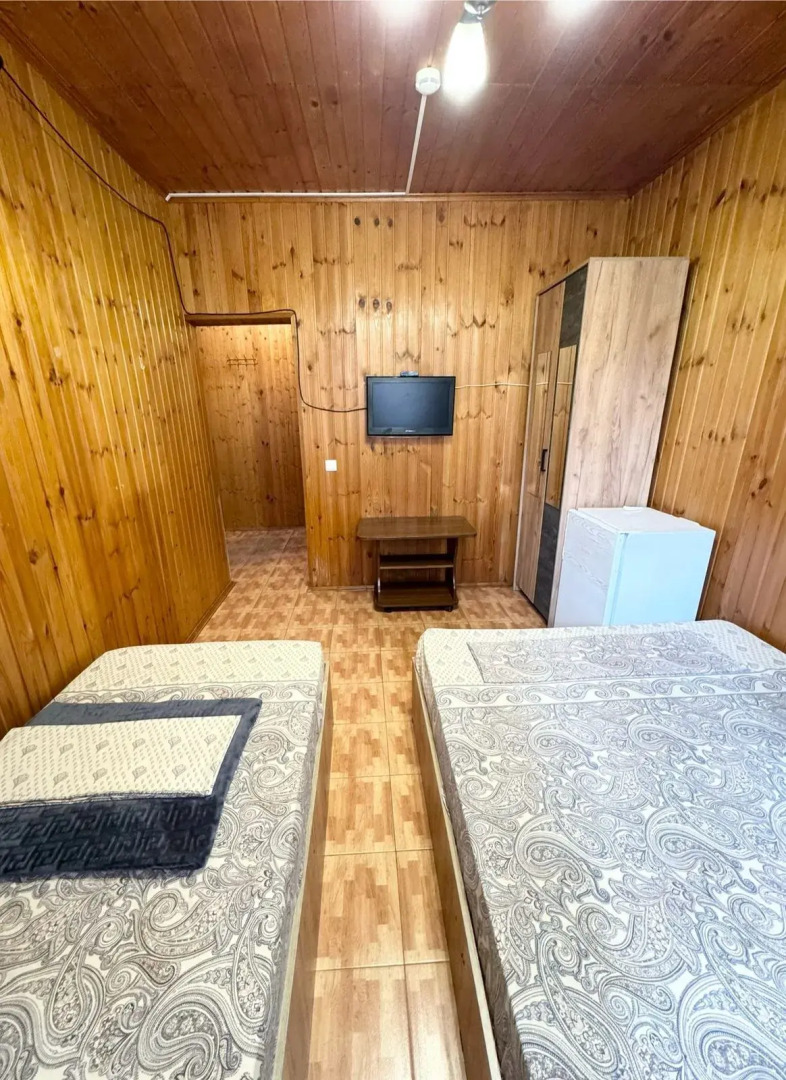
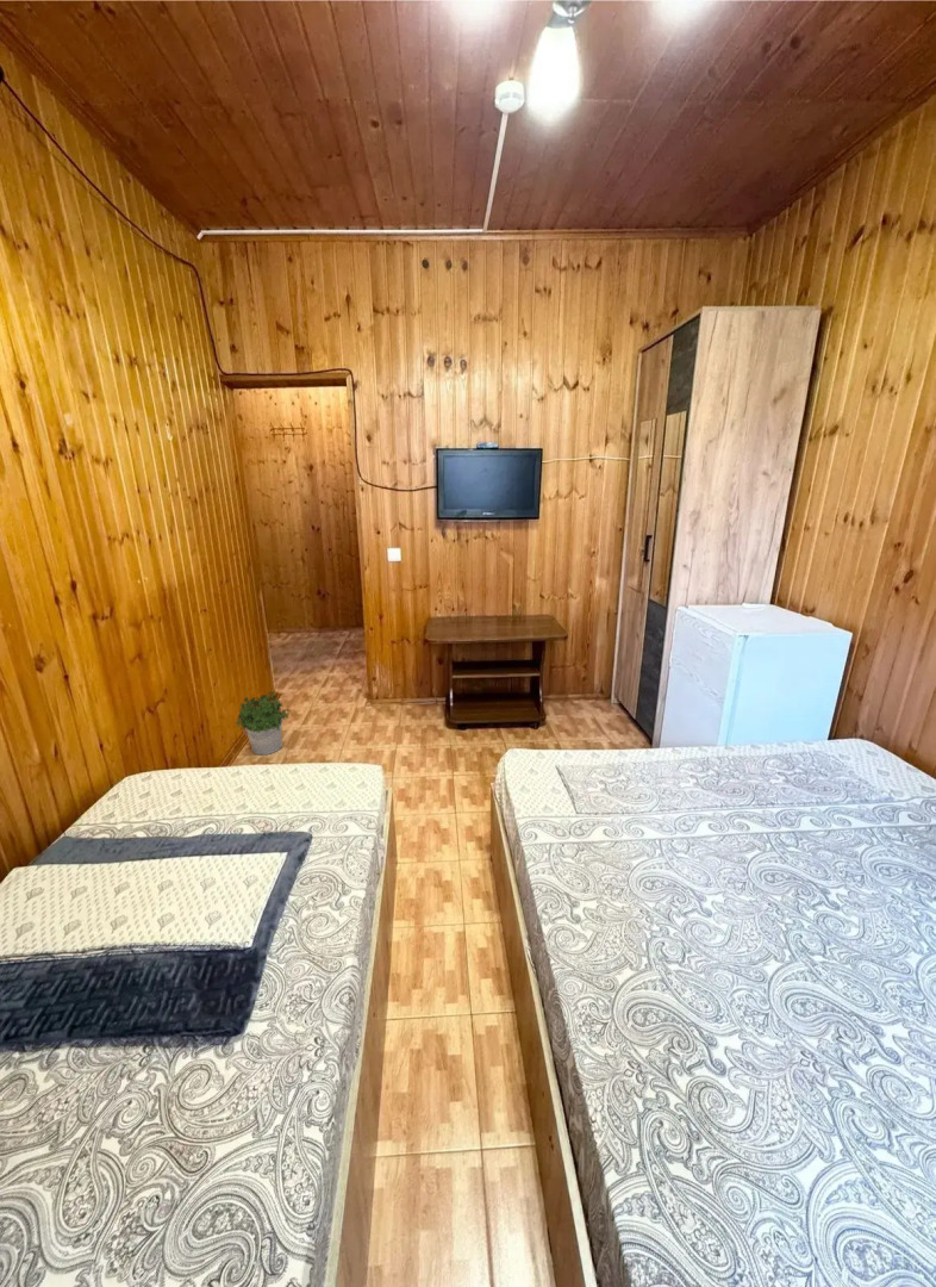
+ potted plant (264, 722)
